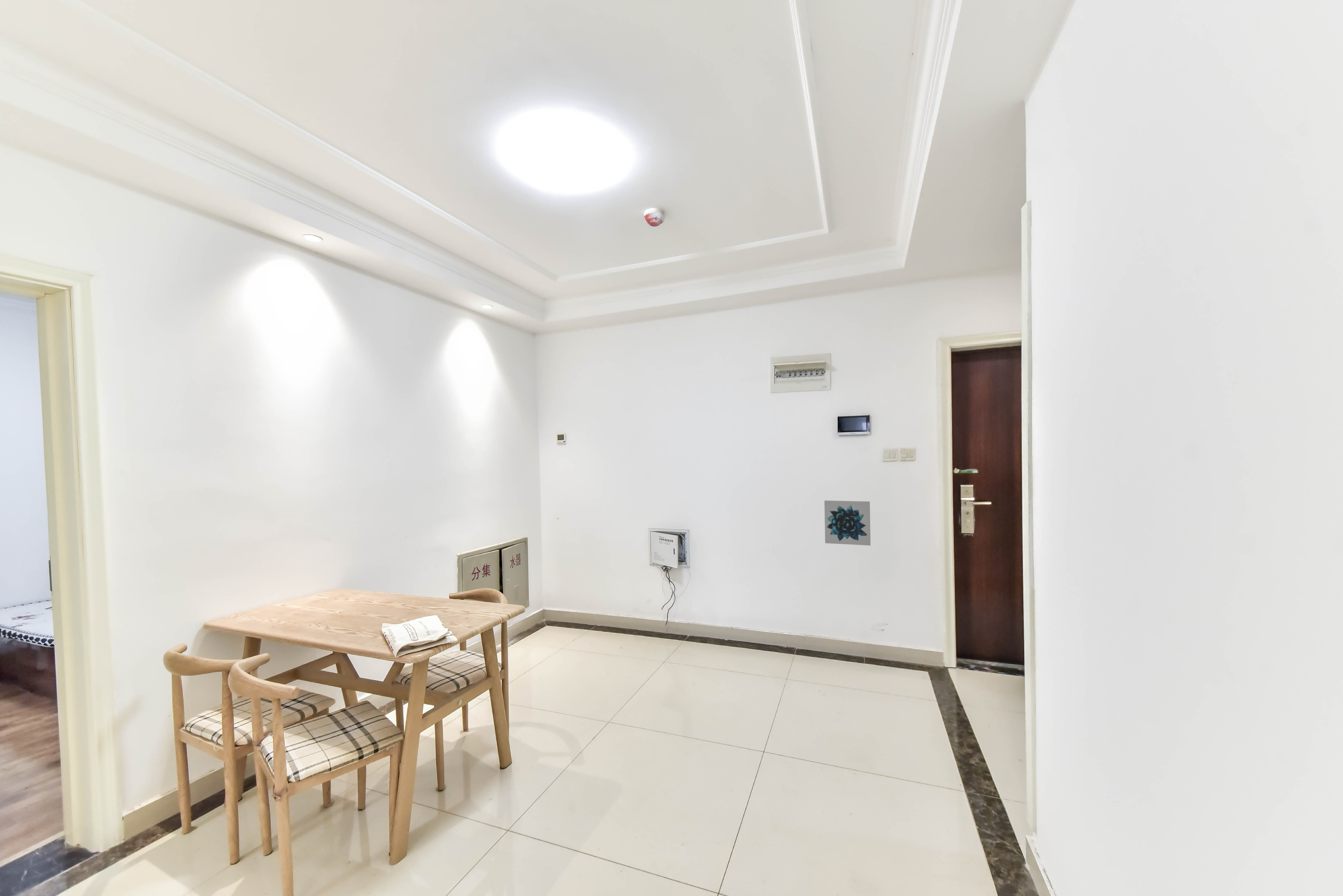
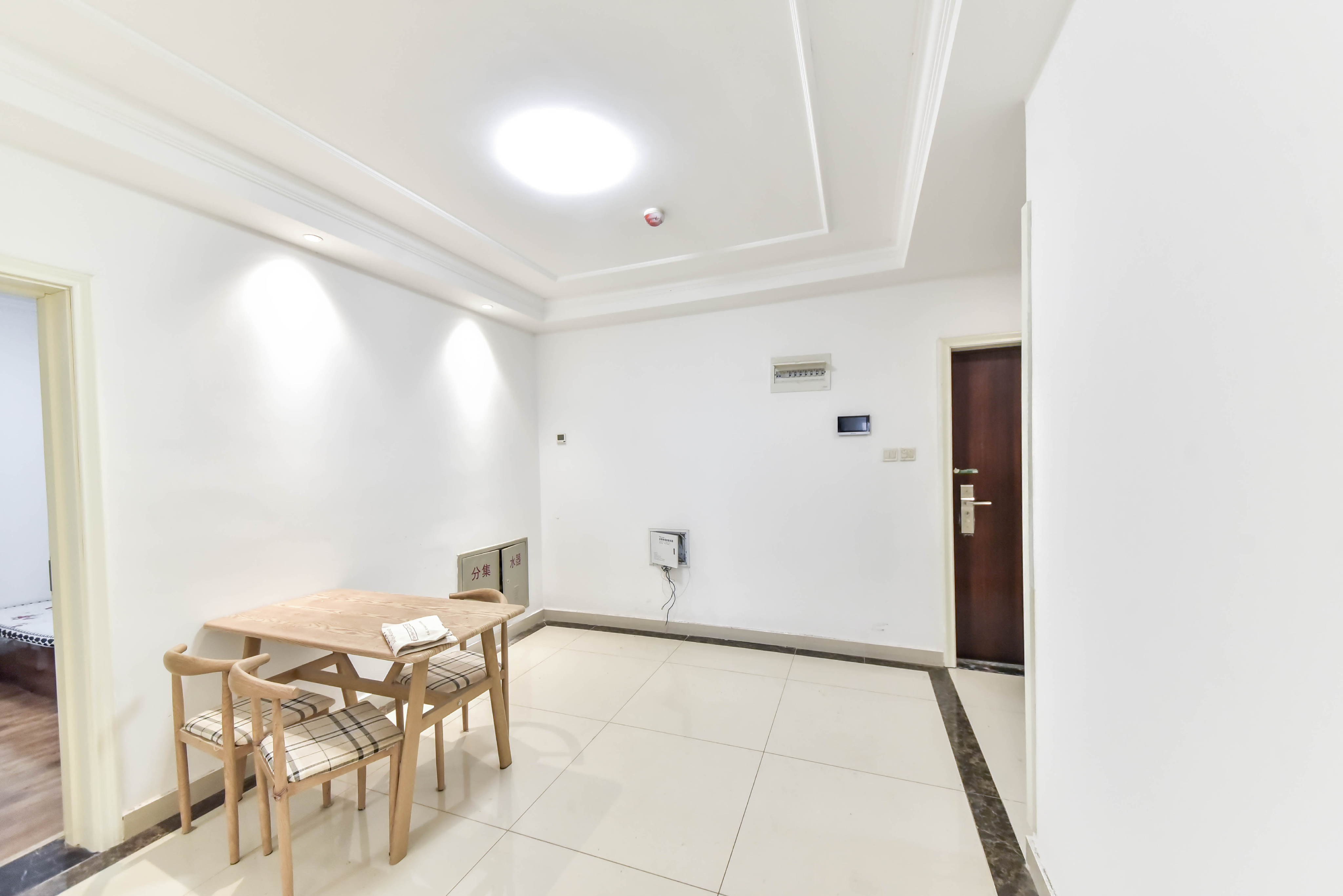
- wall art (847, 522)
